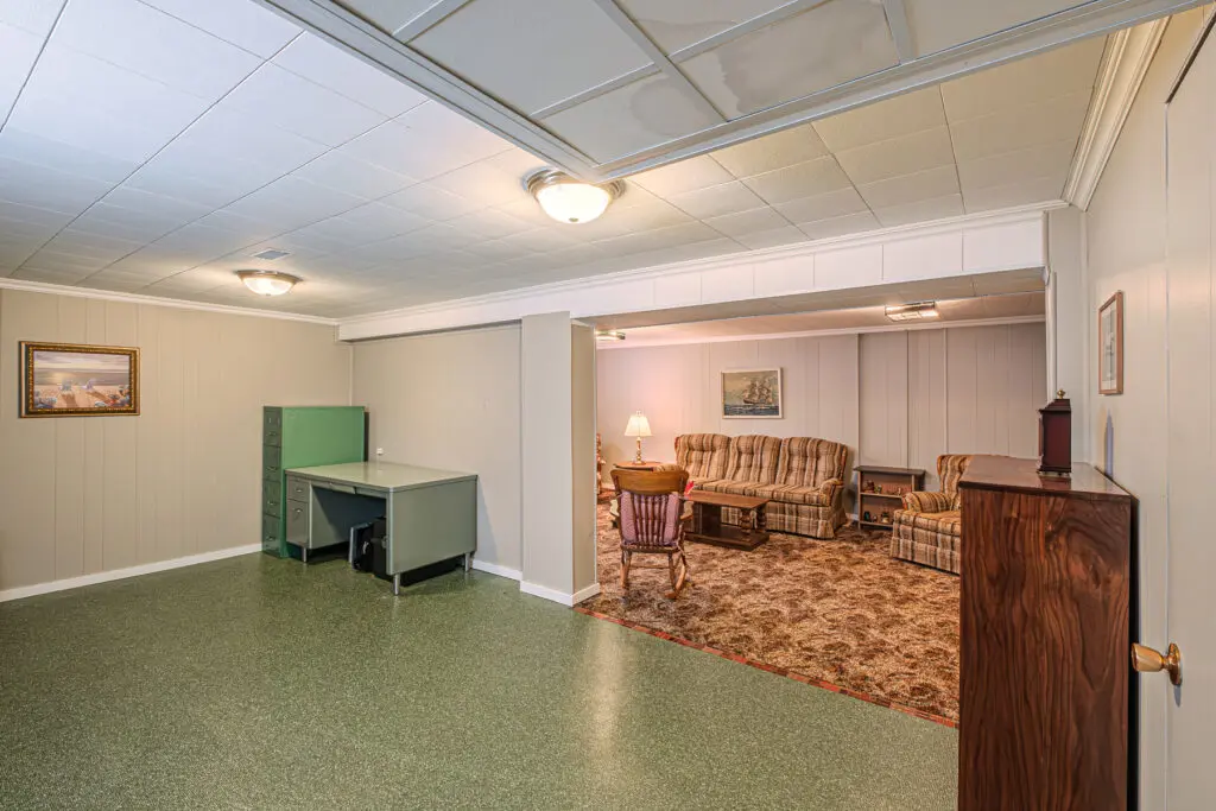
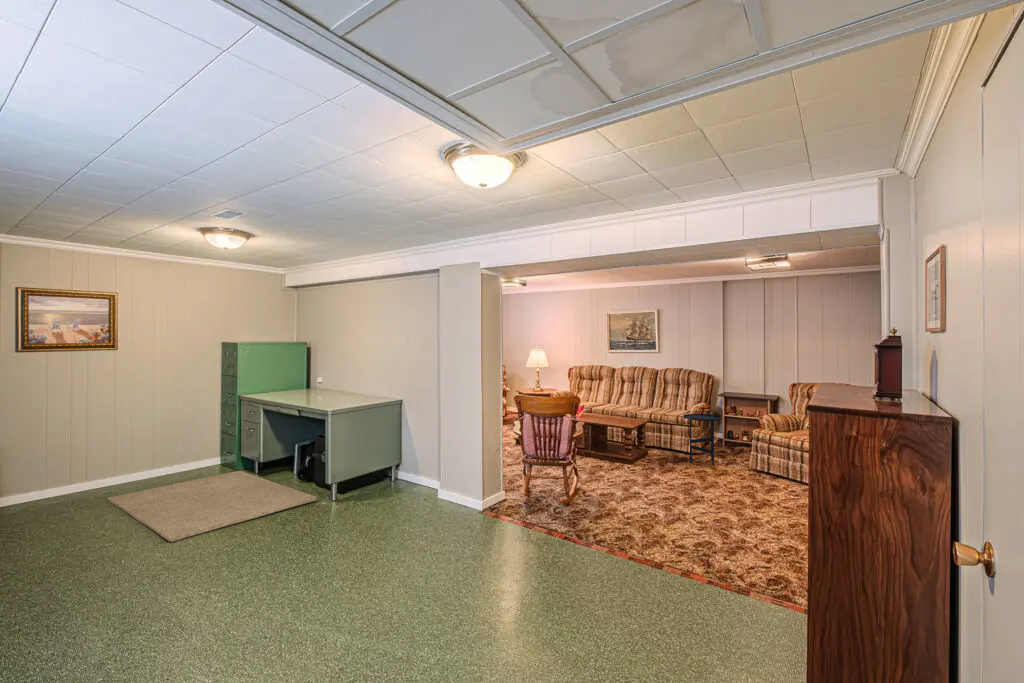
+ rug (212, 498)
+ side table (701, 439)
